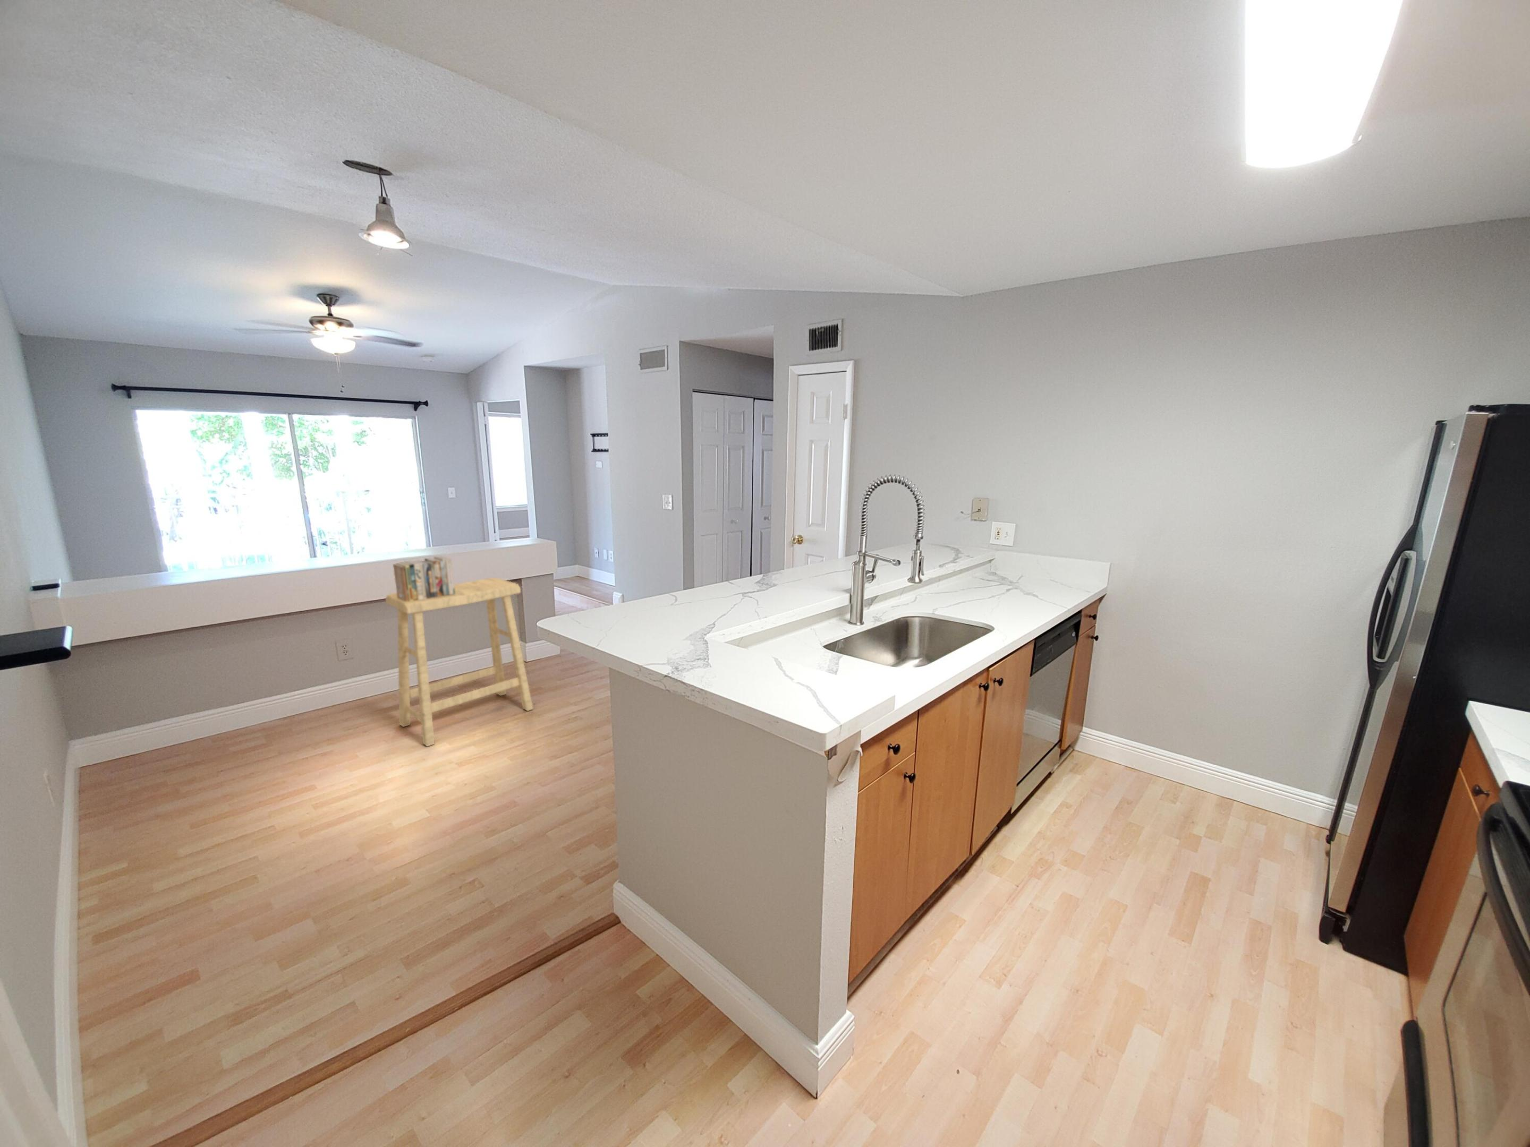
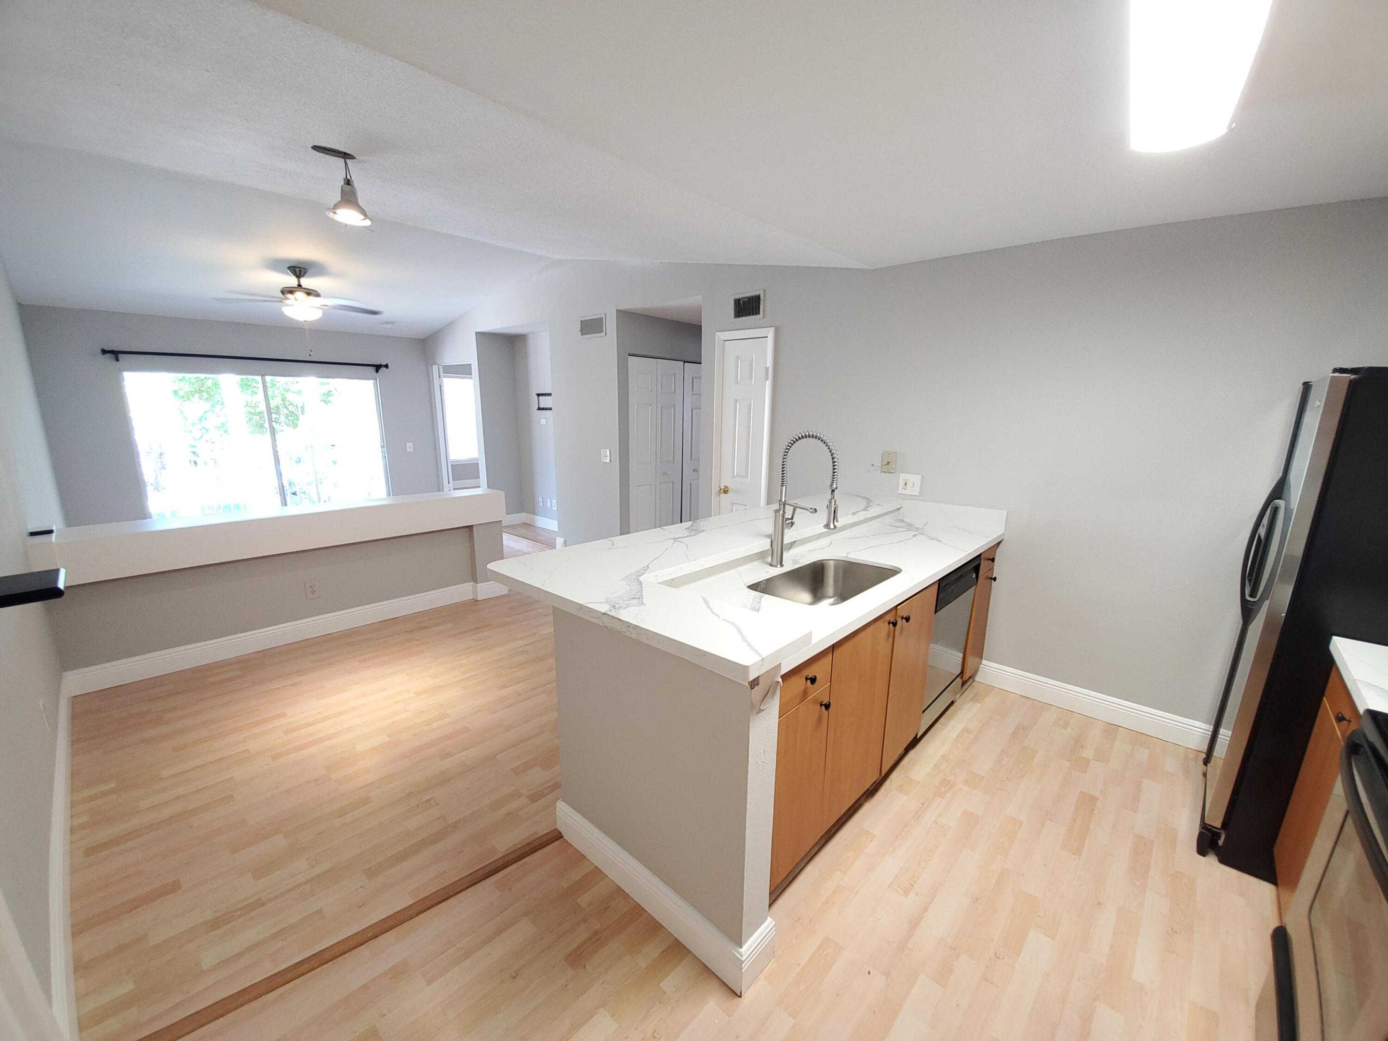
- books (424, 578)
- stool (466, 674)
